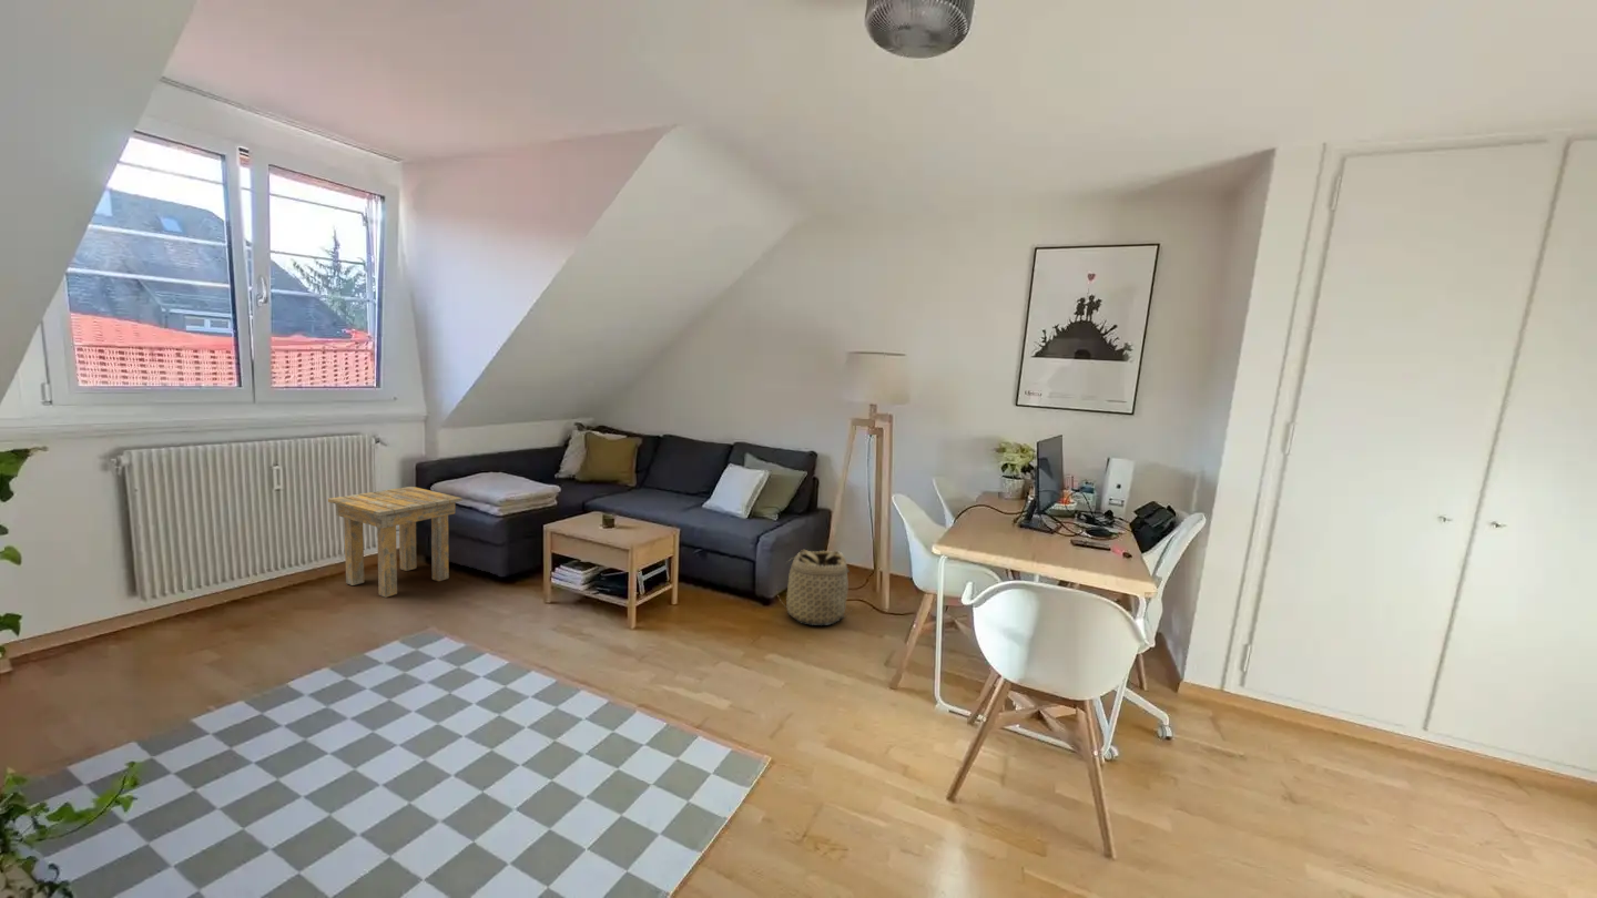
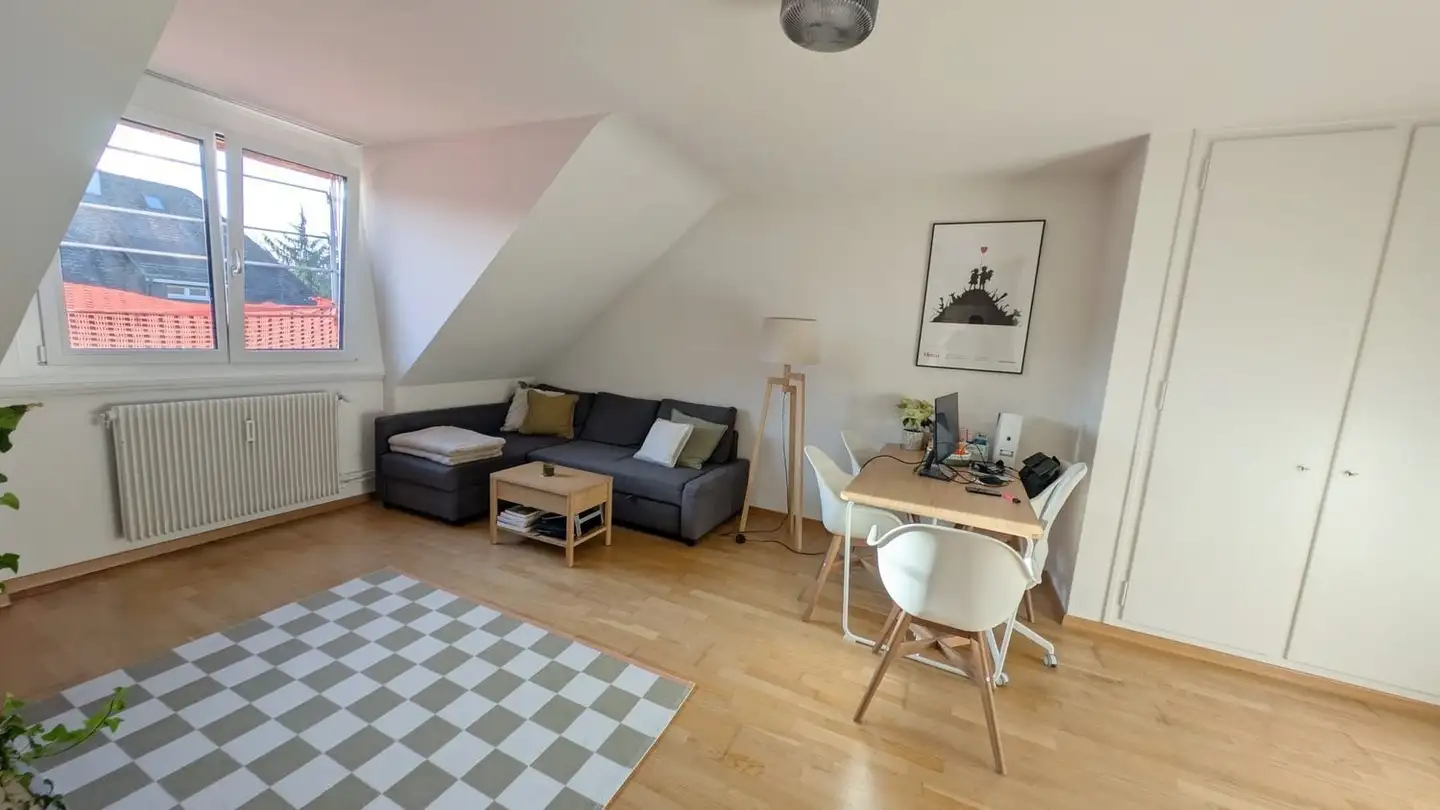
- basket (815, 582)
- side table (399, 540)
